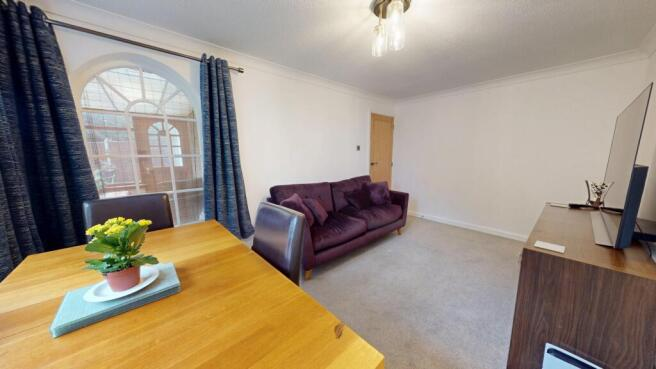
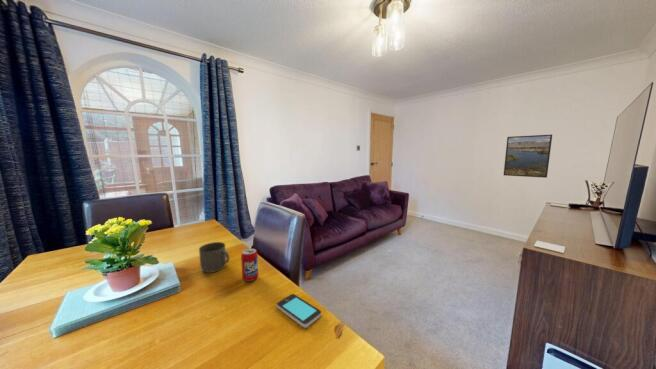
+ mug (215, 257)
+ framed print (526, 156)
+ smartphone (298, 309)
+ beverage can (249, 264)
